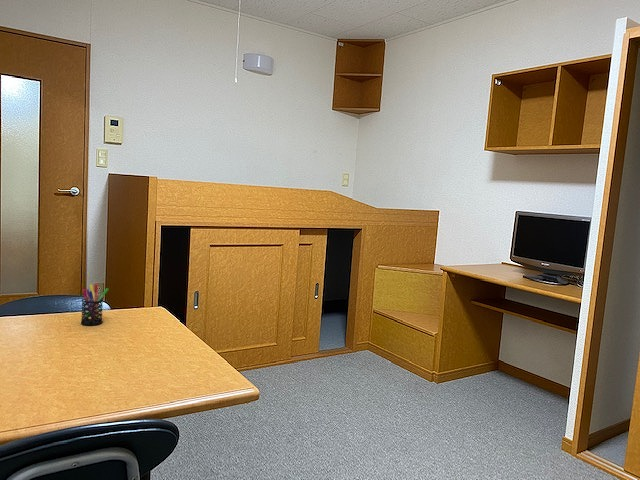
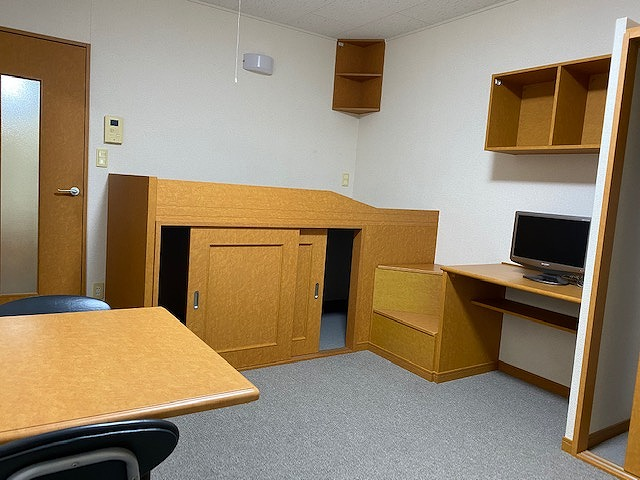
- pen holder (95, 302)
